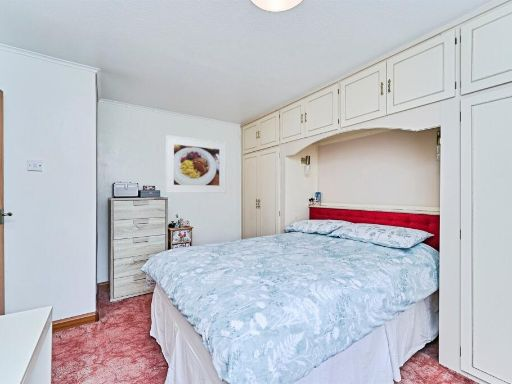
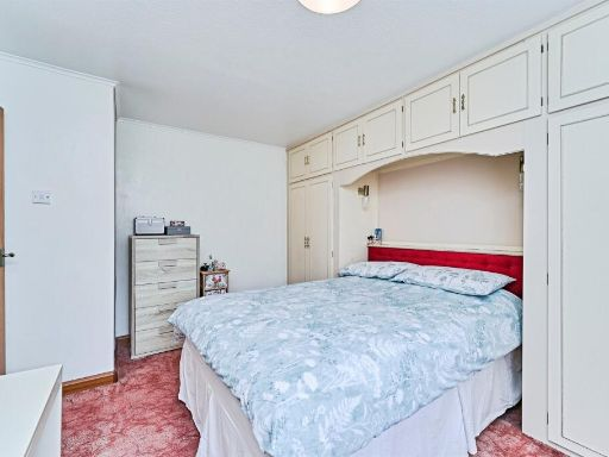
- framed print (197, 166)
